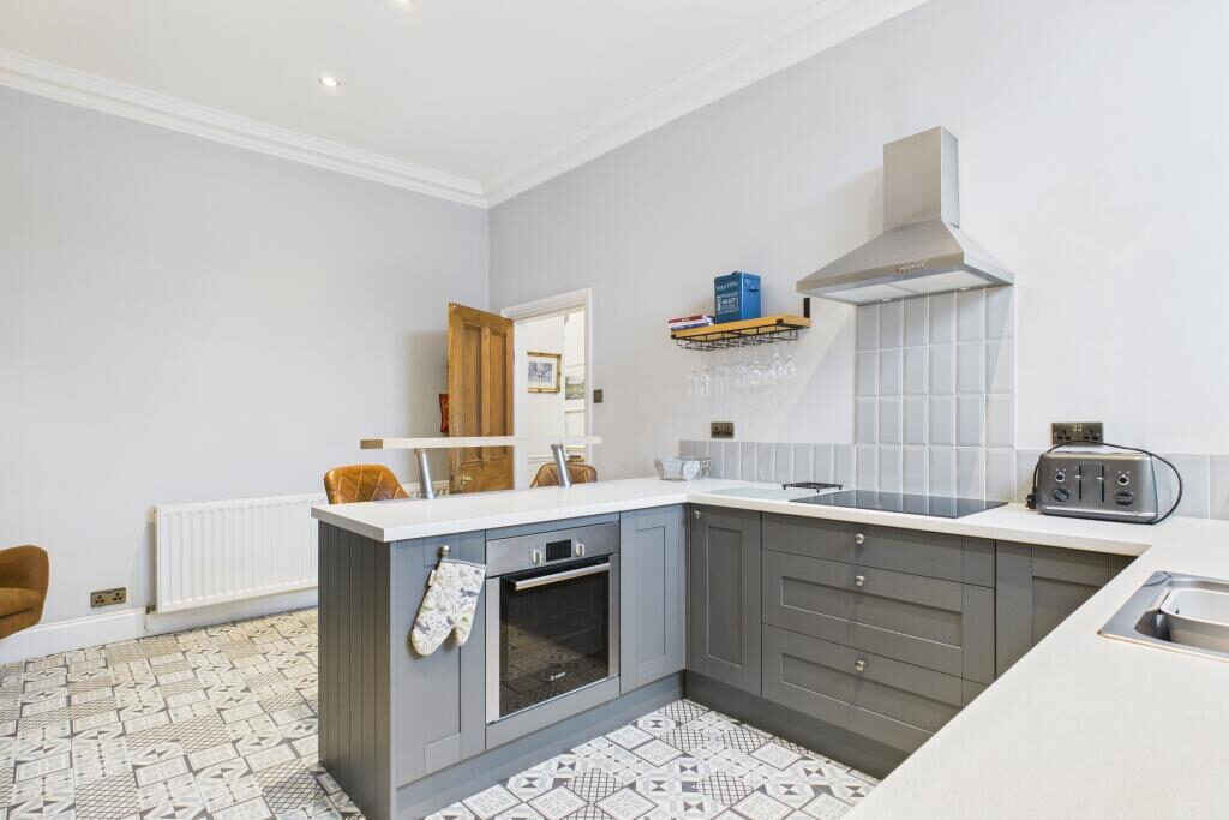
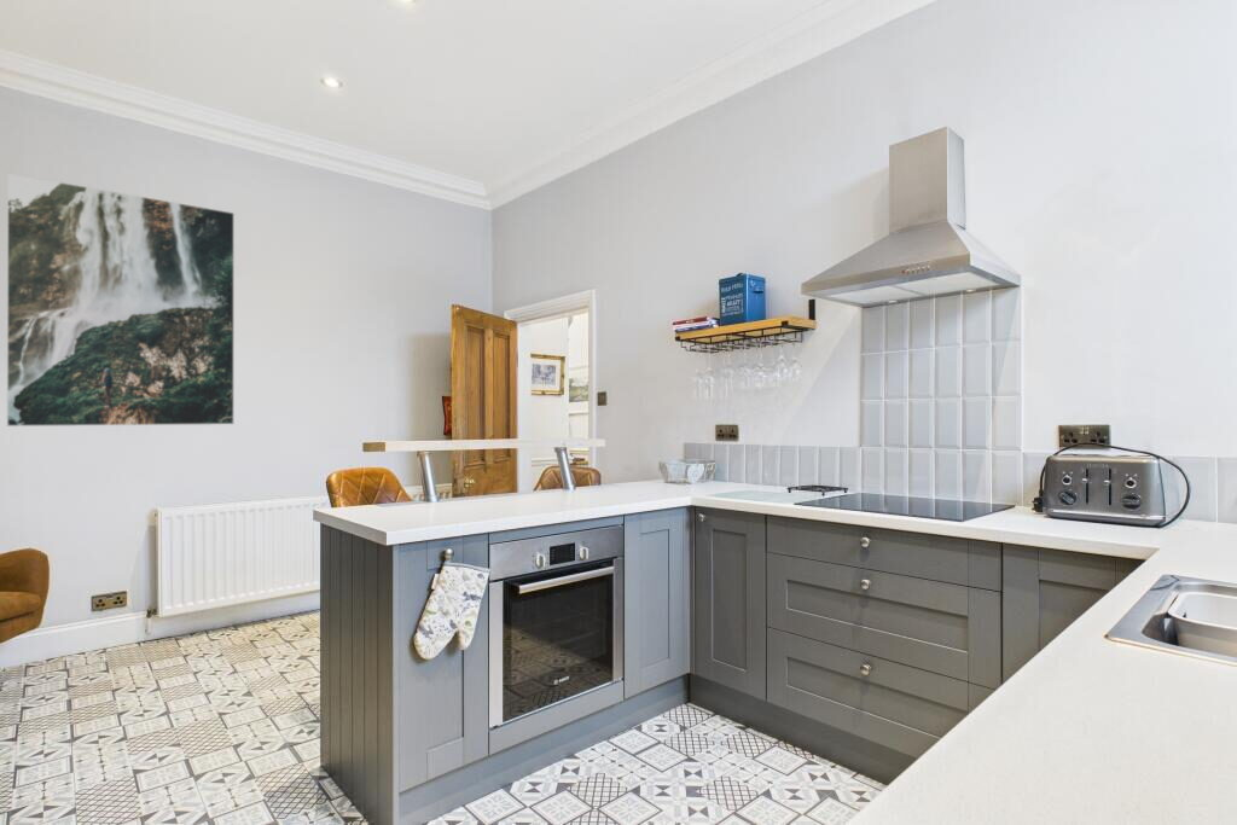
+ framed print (129, 309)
